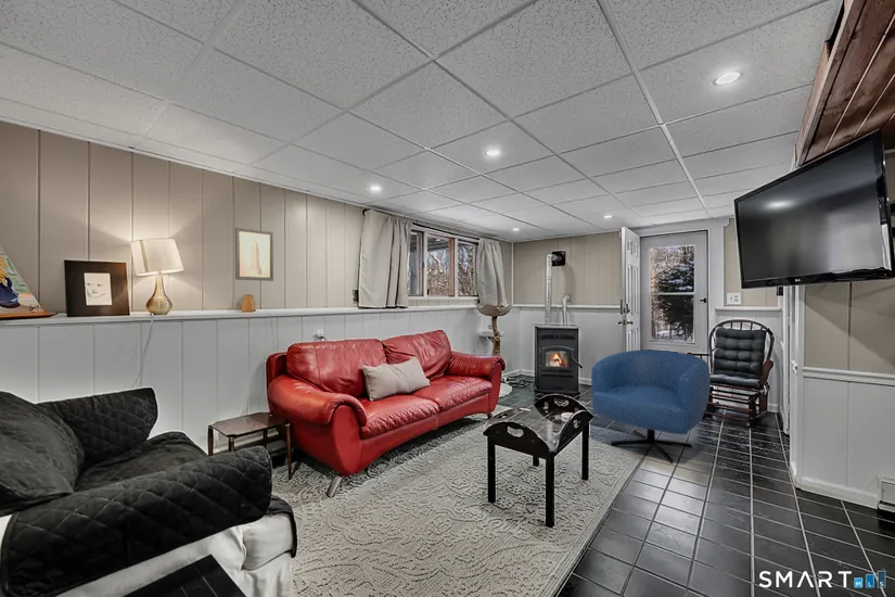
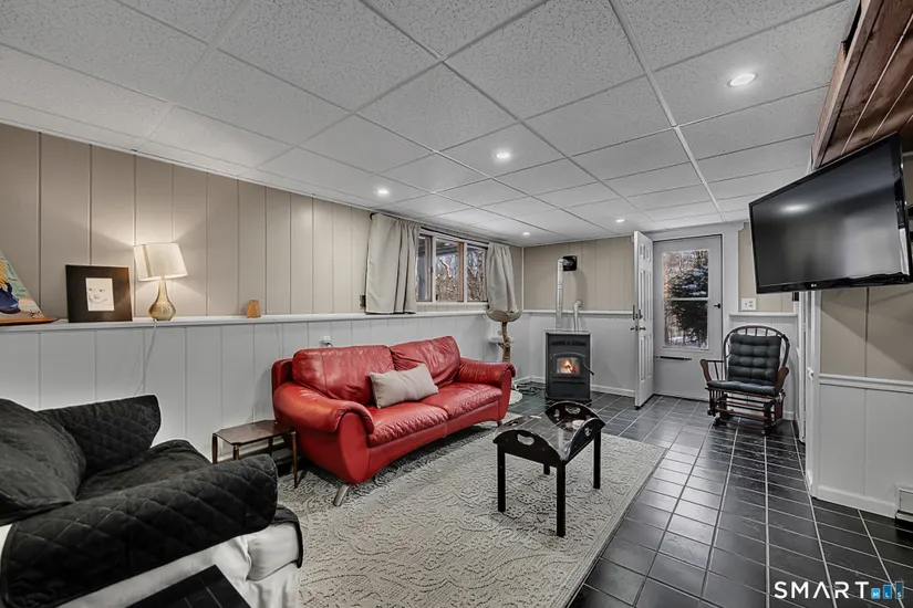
- wall art (255, 255)
- armchair (651, 399)
